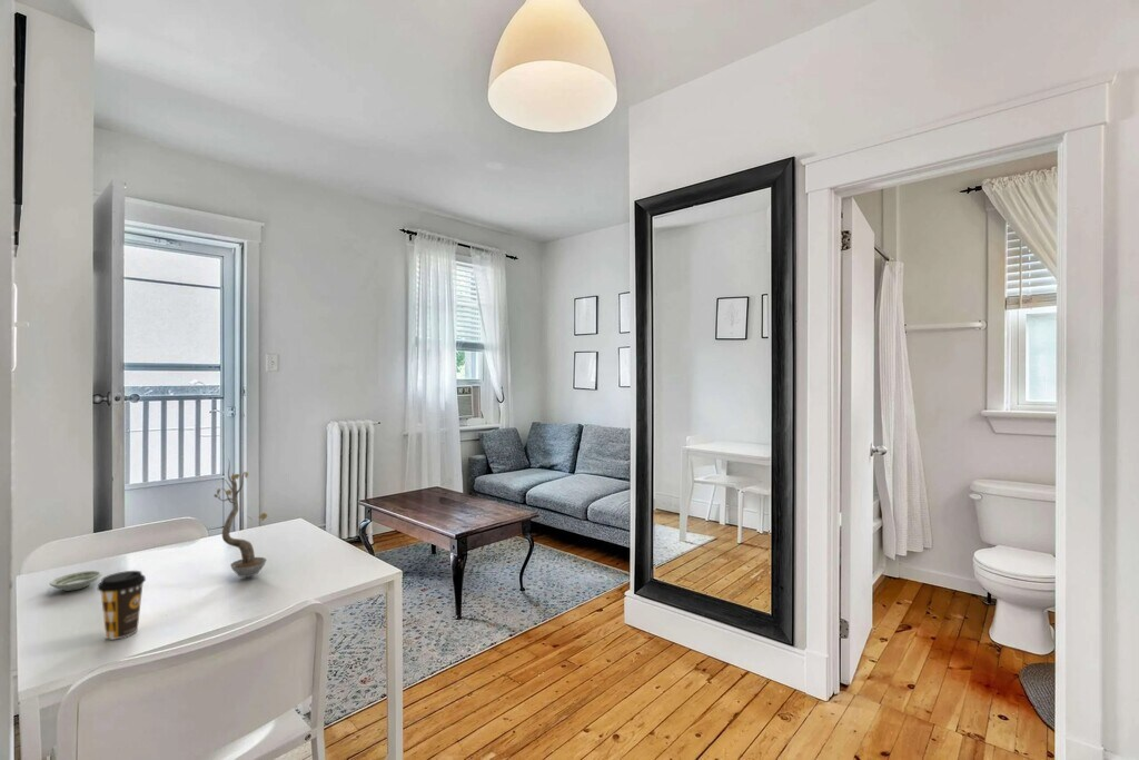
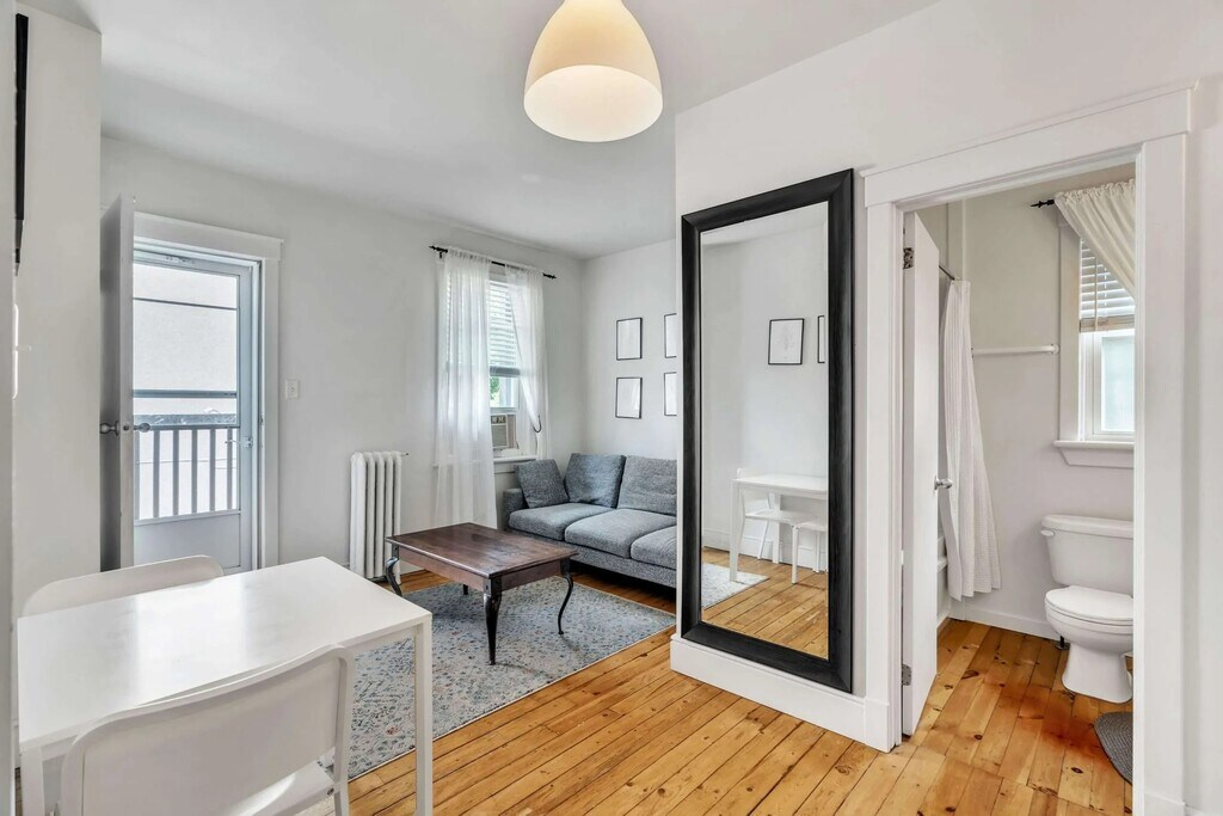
- saucer (76, 582)
- plant (238, 509)
- coffee cup (121, 604)
